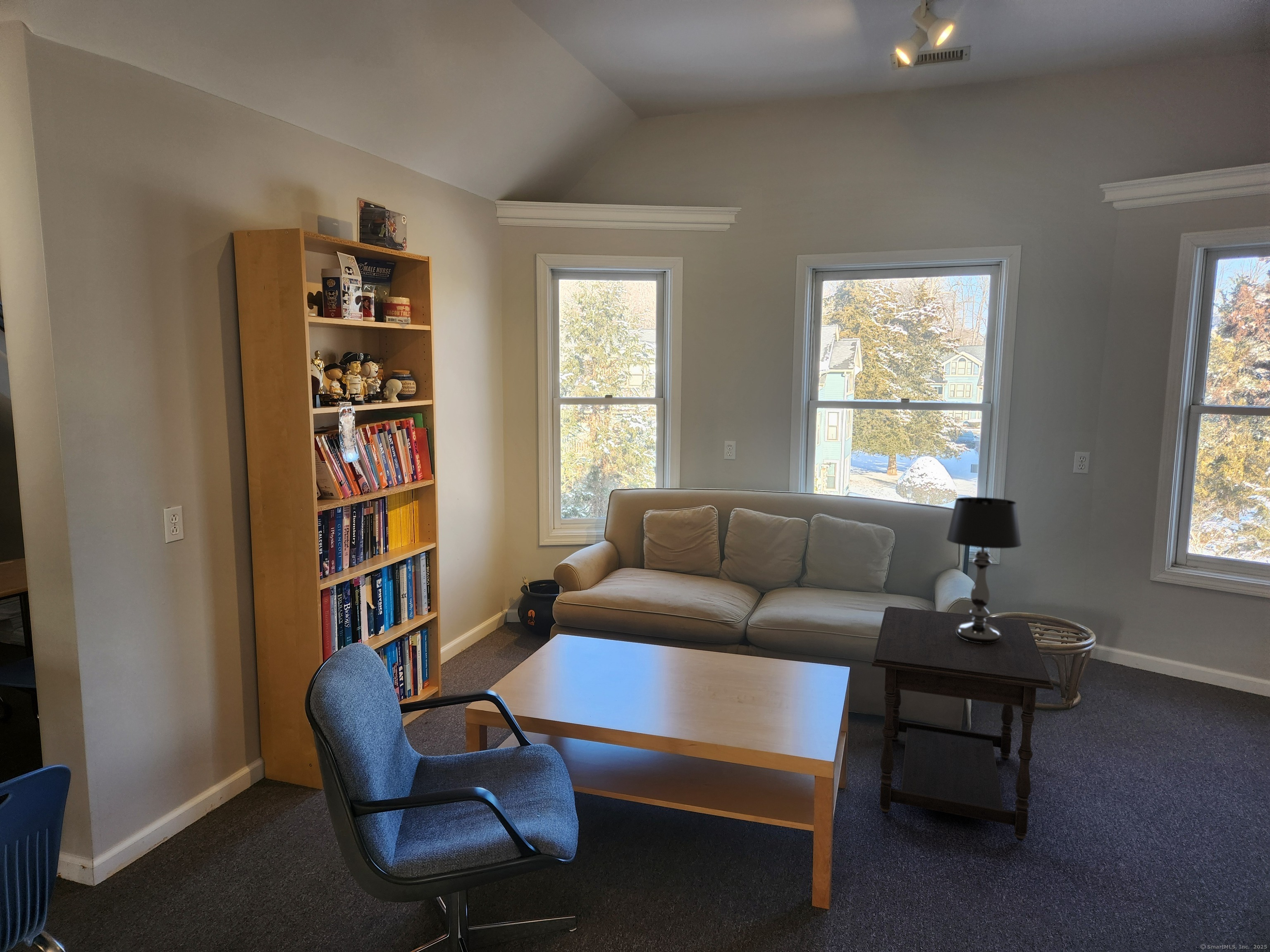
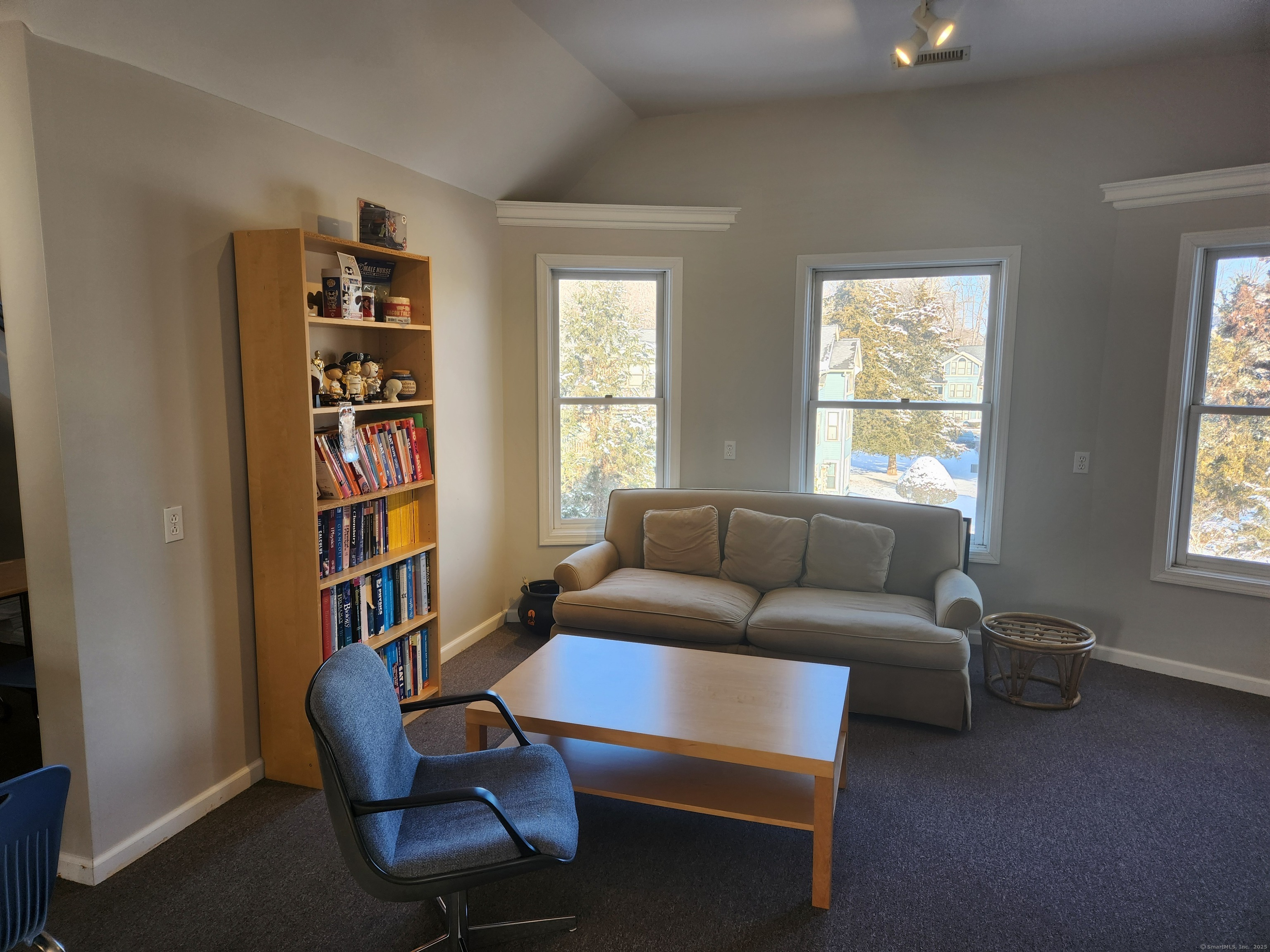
- table lamp (981, 569)
- side table (955, 697)
